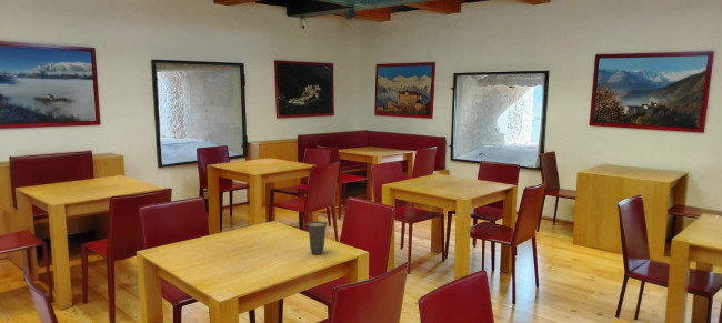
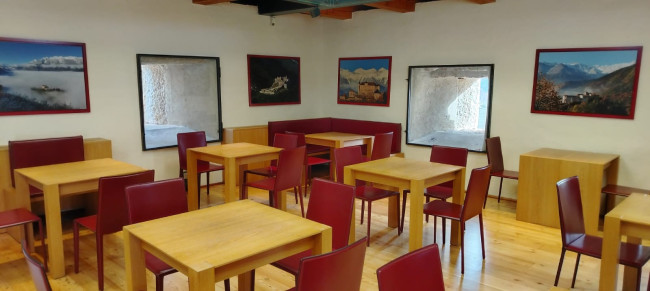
- cup (317, 238)
